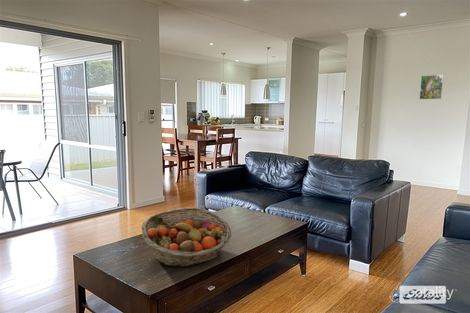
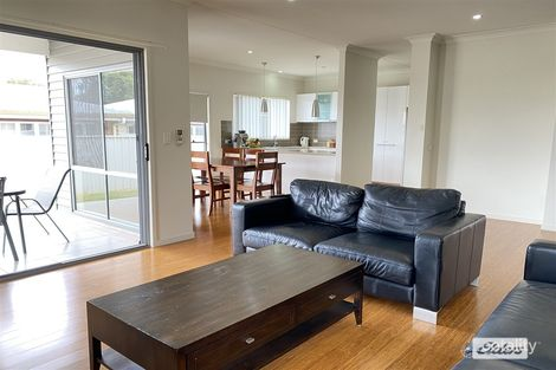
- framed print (431, 87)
- fruit basket (187, 235)
